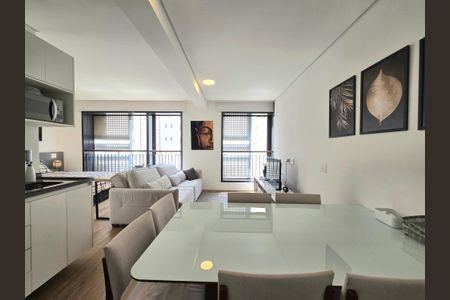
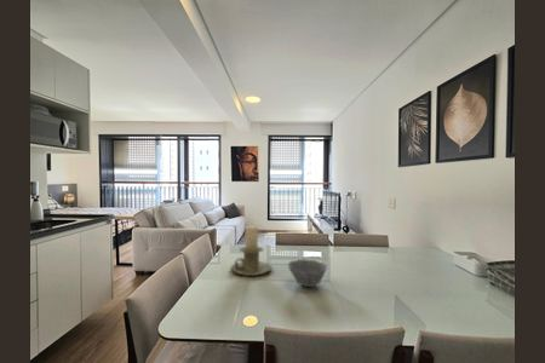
+ bowl (306, 275)
+ candle holder (251, 248)
